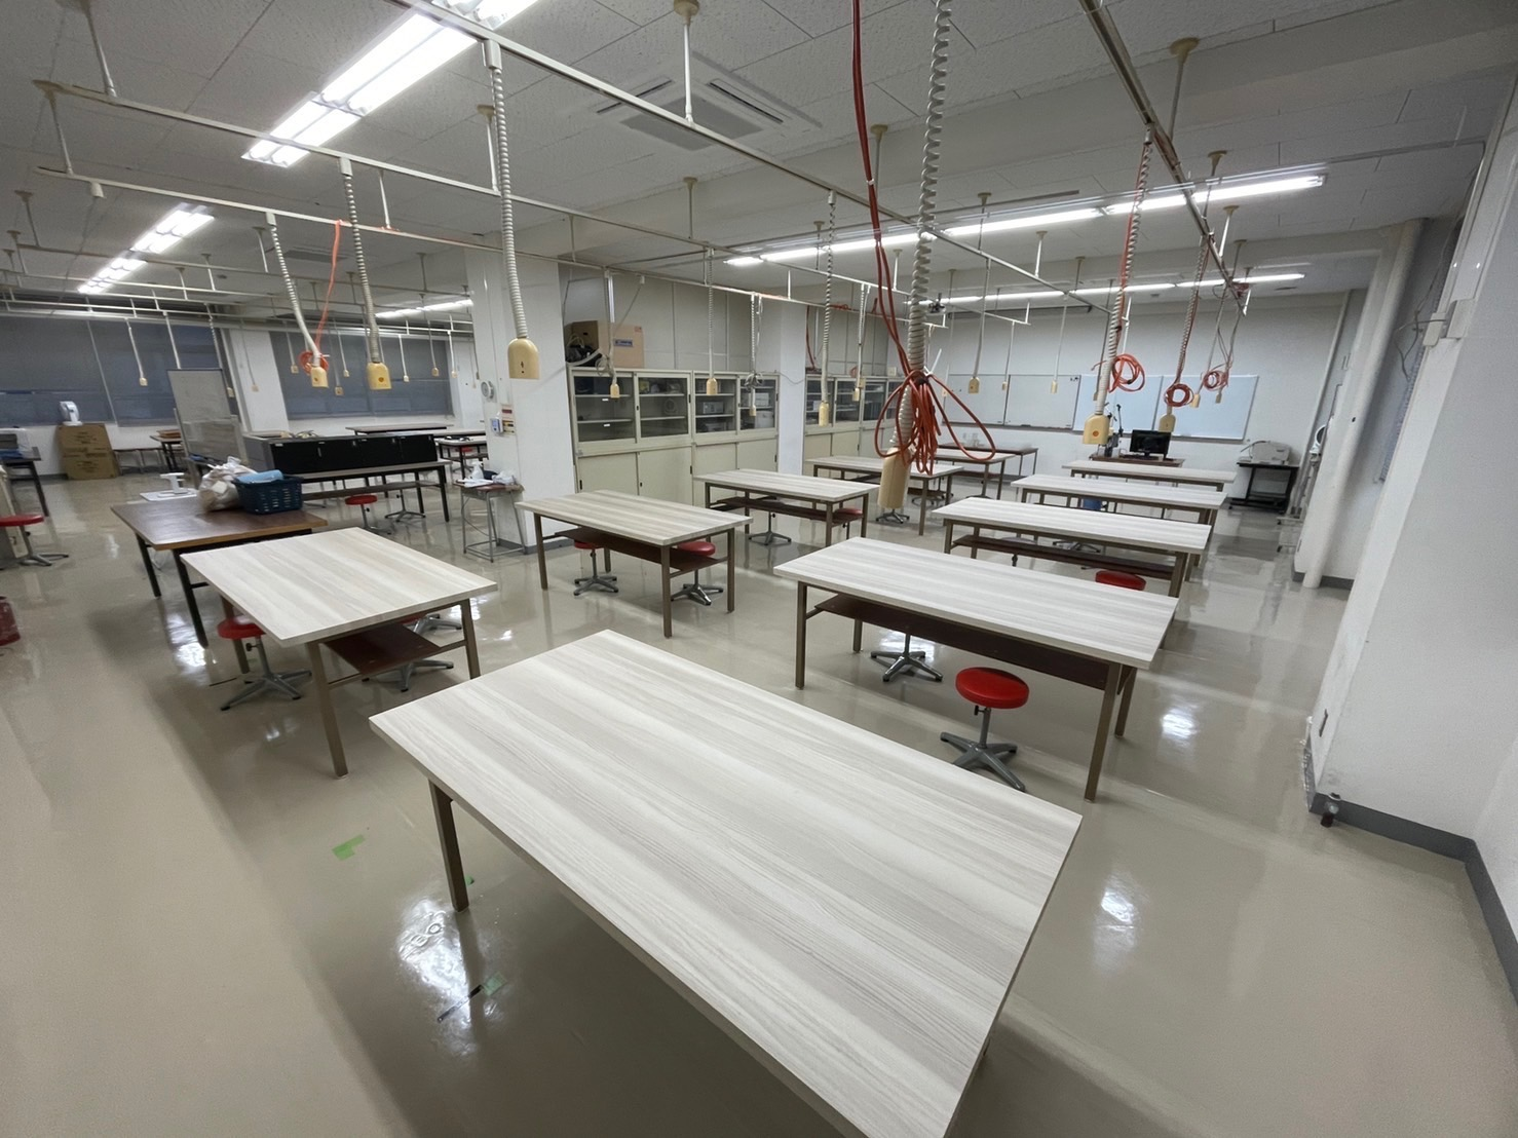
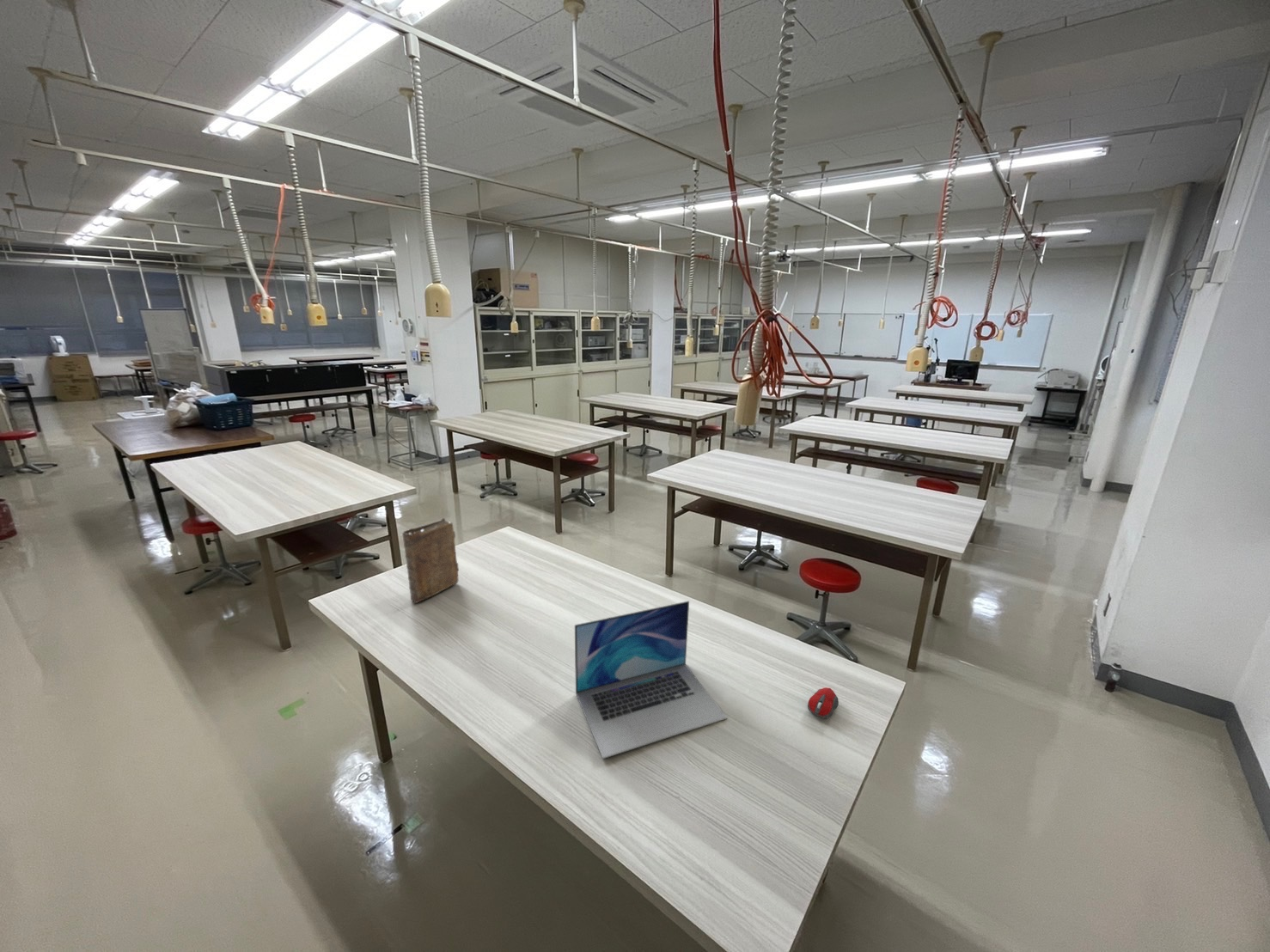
+ computer mouse (823, 700)
+ book (432, 558)
+ laptop (650, 671)
